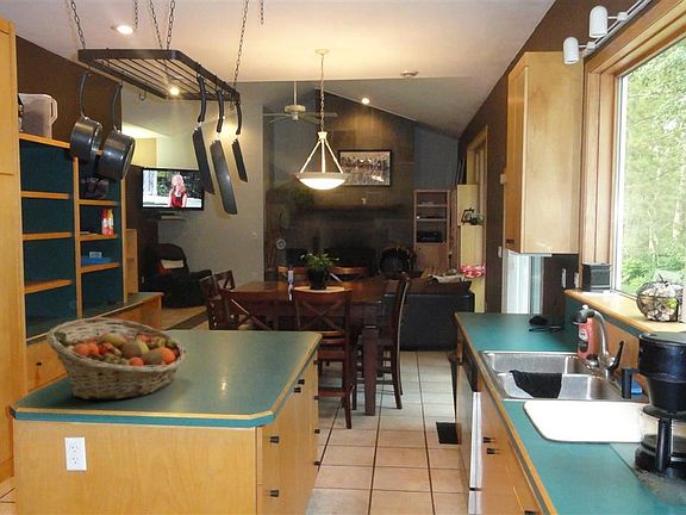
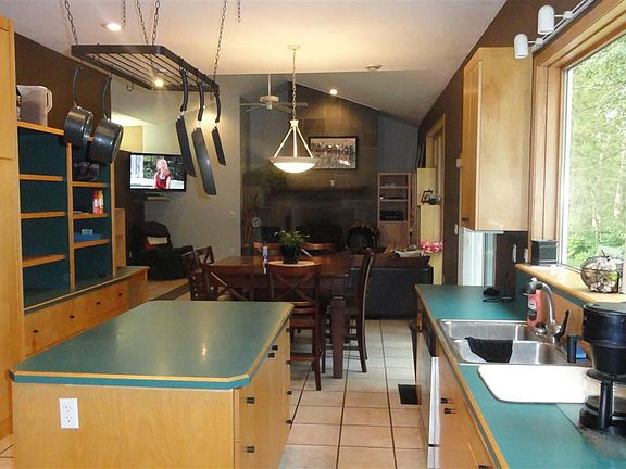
- fruit basket (120, 354)
